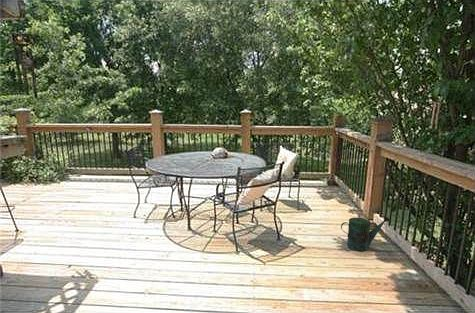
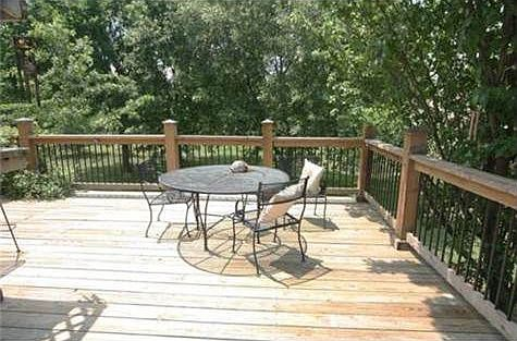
- watering can (364, 231)
